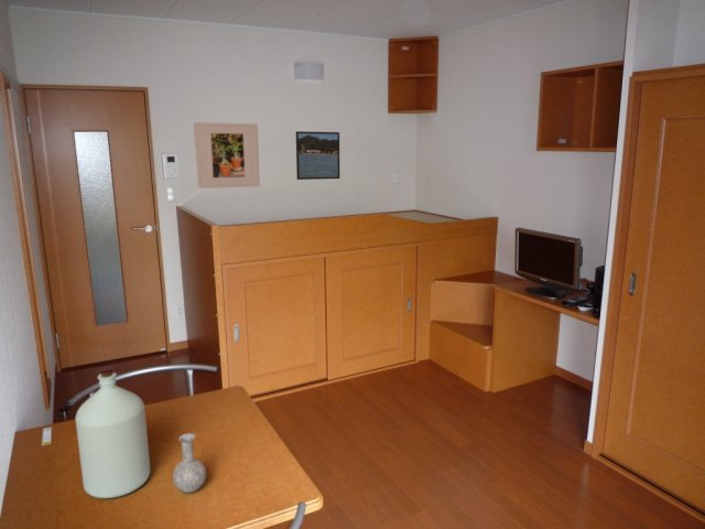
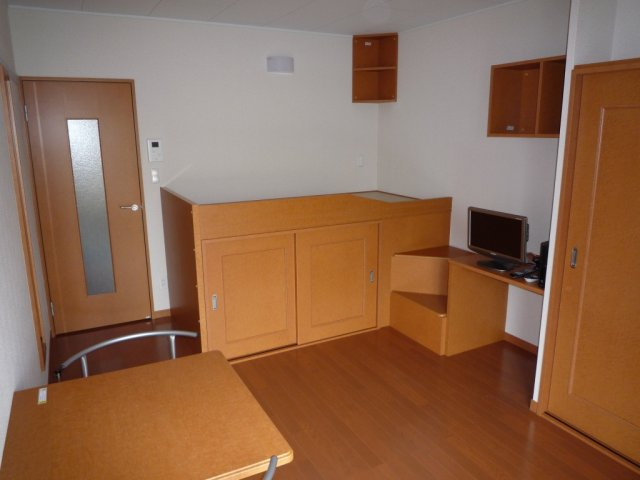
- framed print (228, 155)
- bottle (141, 428)
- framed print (318, 155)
